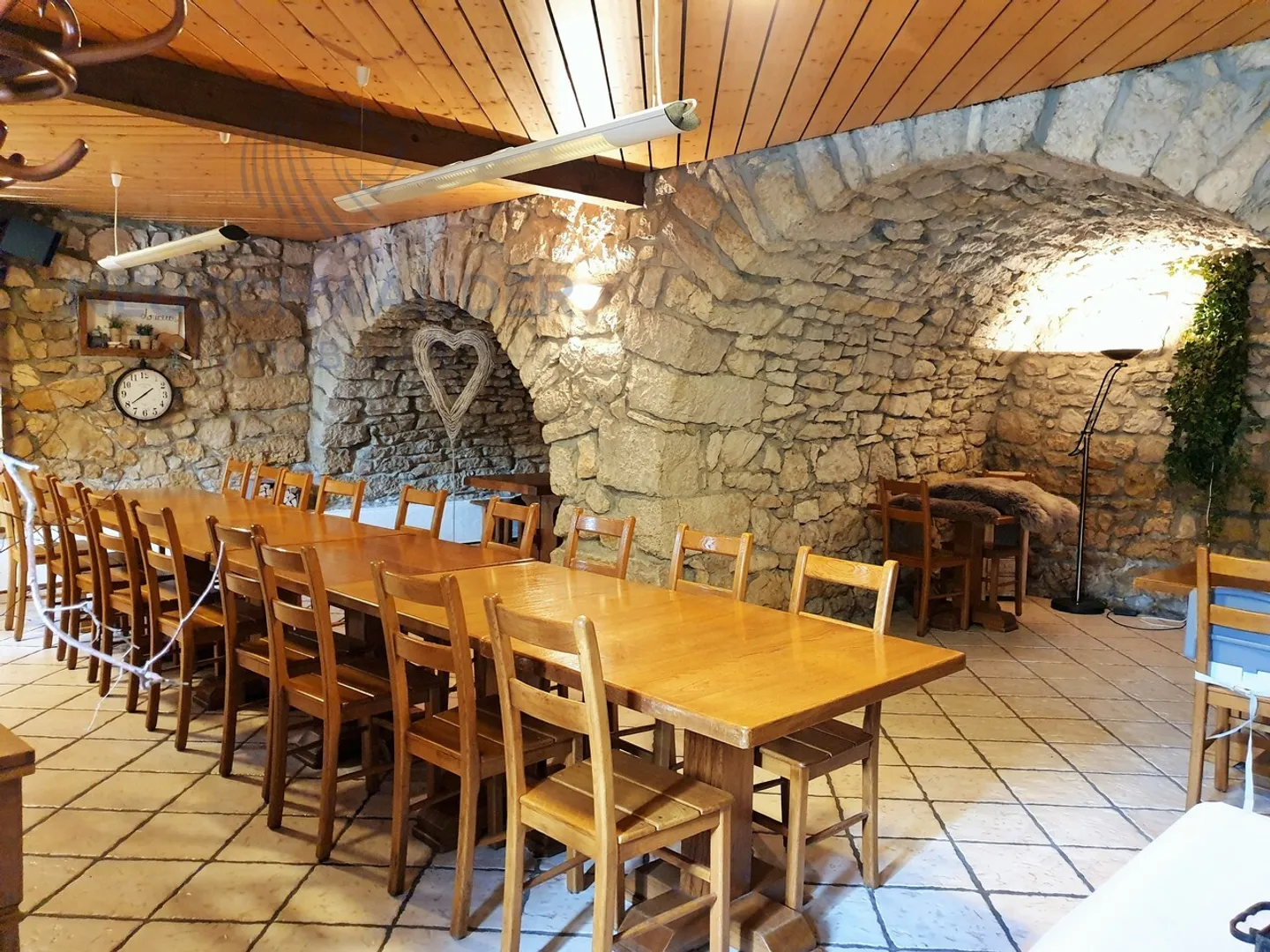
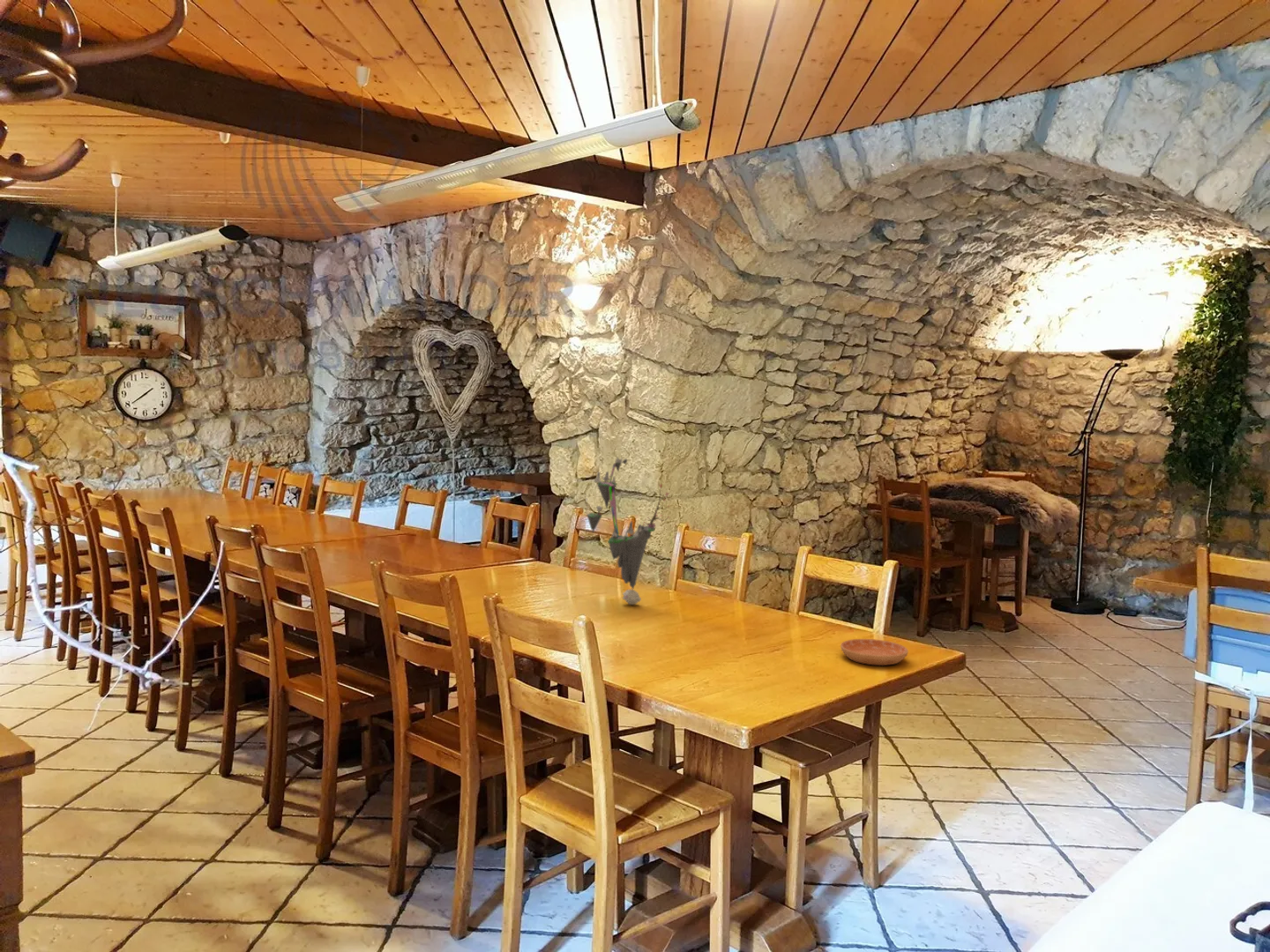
+ saucer (873, 652)
+ flower arrangement (626, 531)
